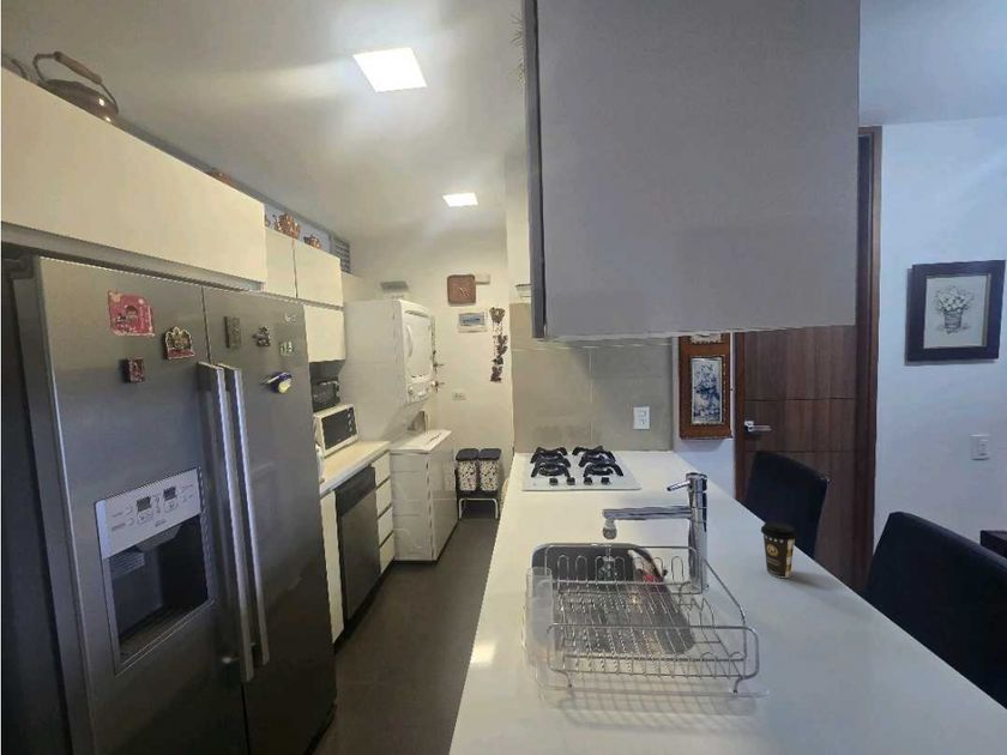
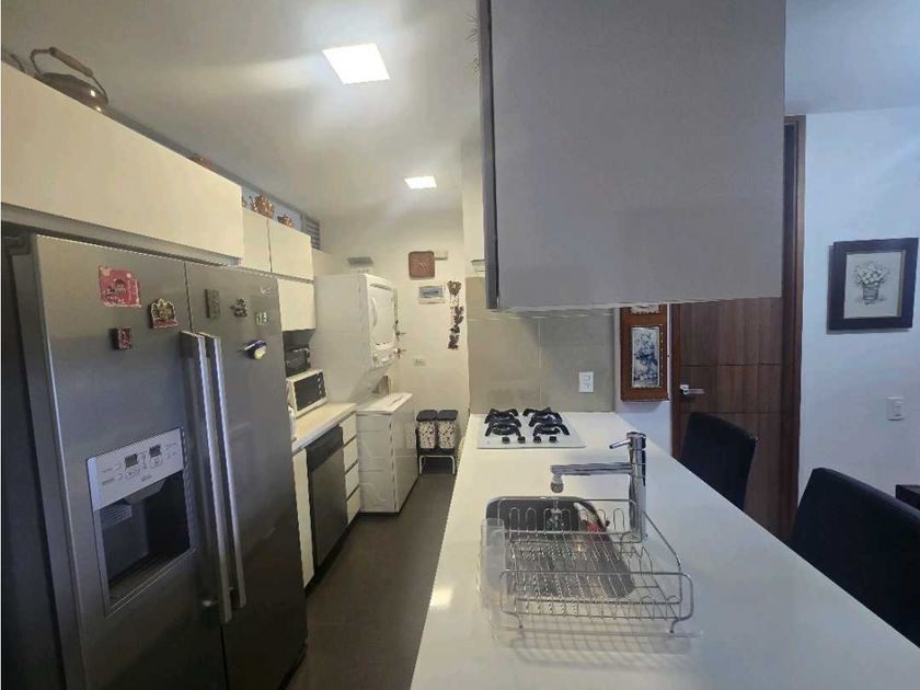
- coffee cup (778, 549)
